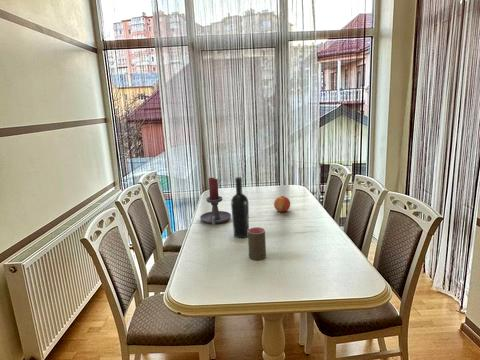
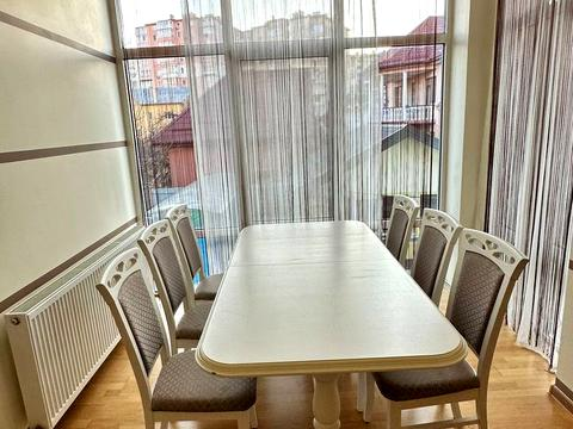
- apple (282, 203)
- cup (256, 243)
- wine bottle (240, 207)
- candle holder (213, 200)
